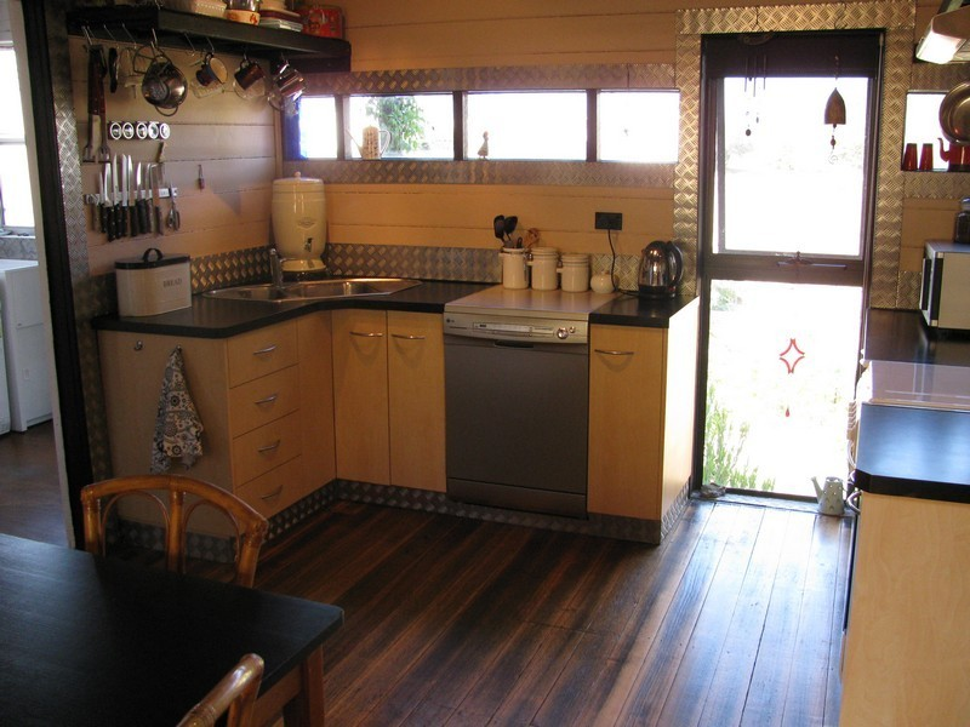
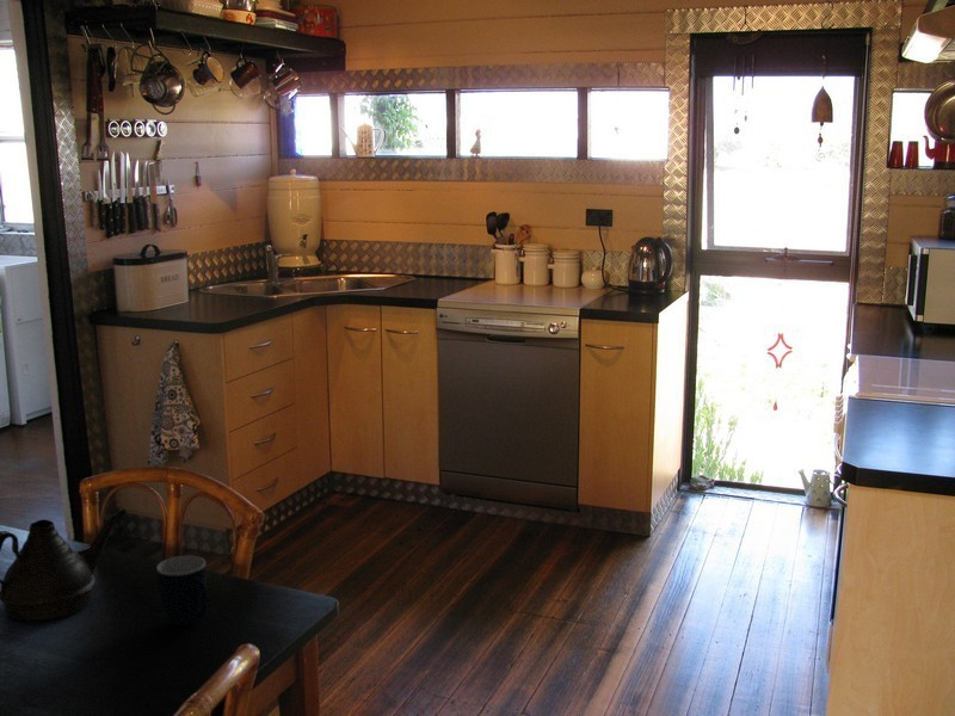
+ mug (187, 594)
+ teapot (63, 558)
